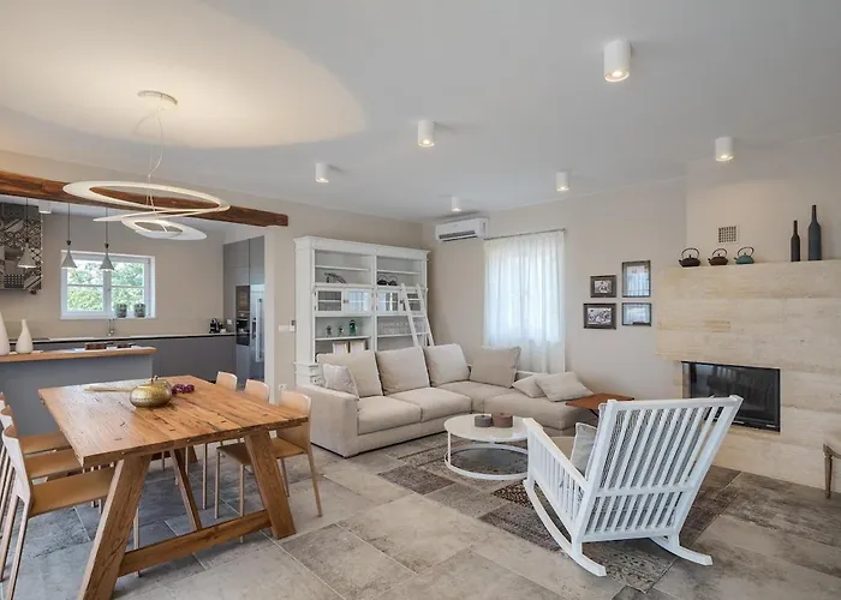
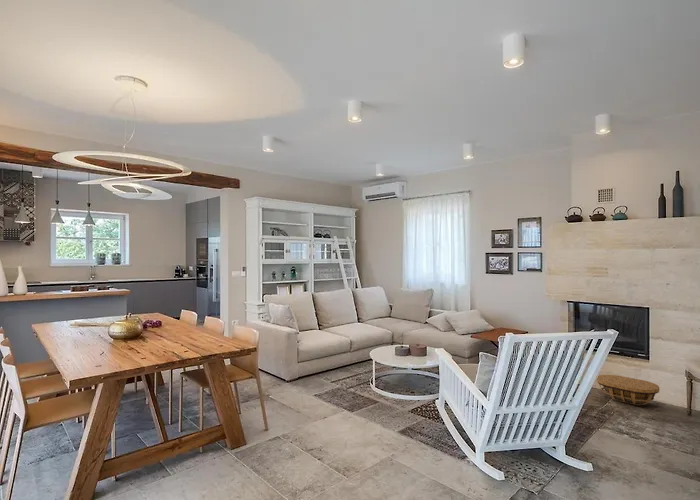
+ basket (626, 391)
